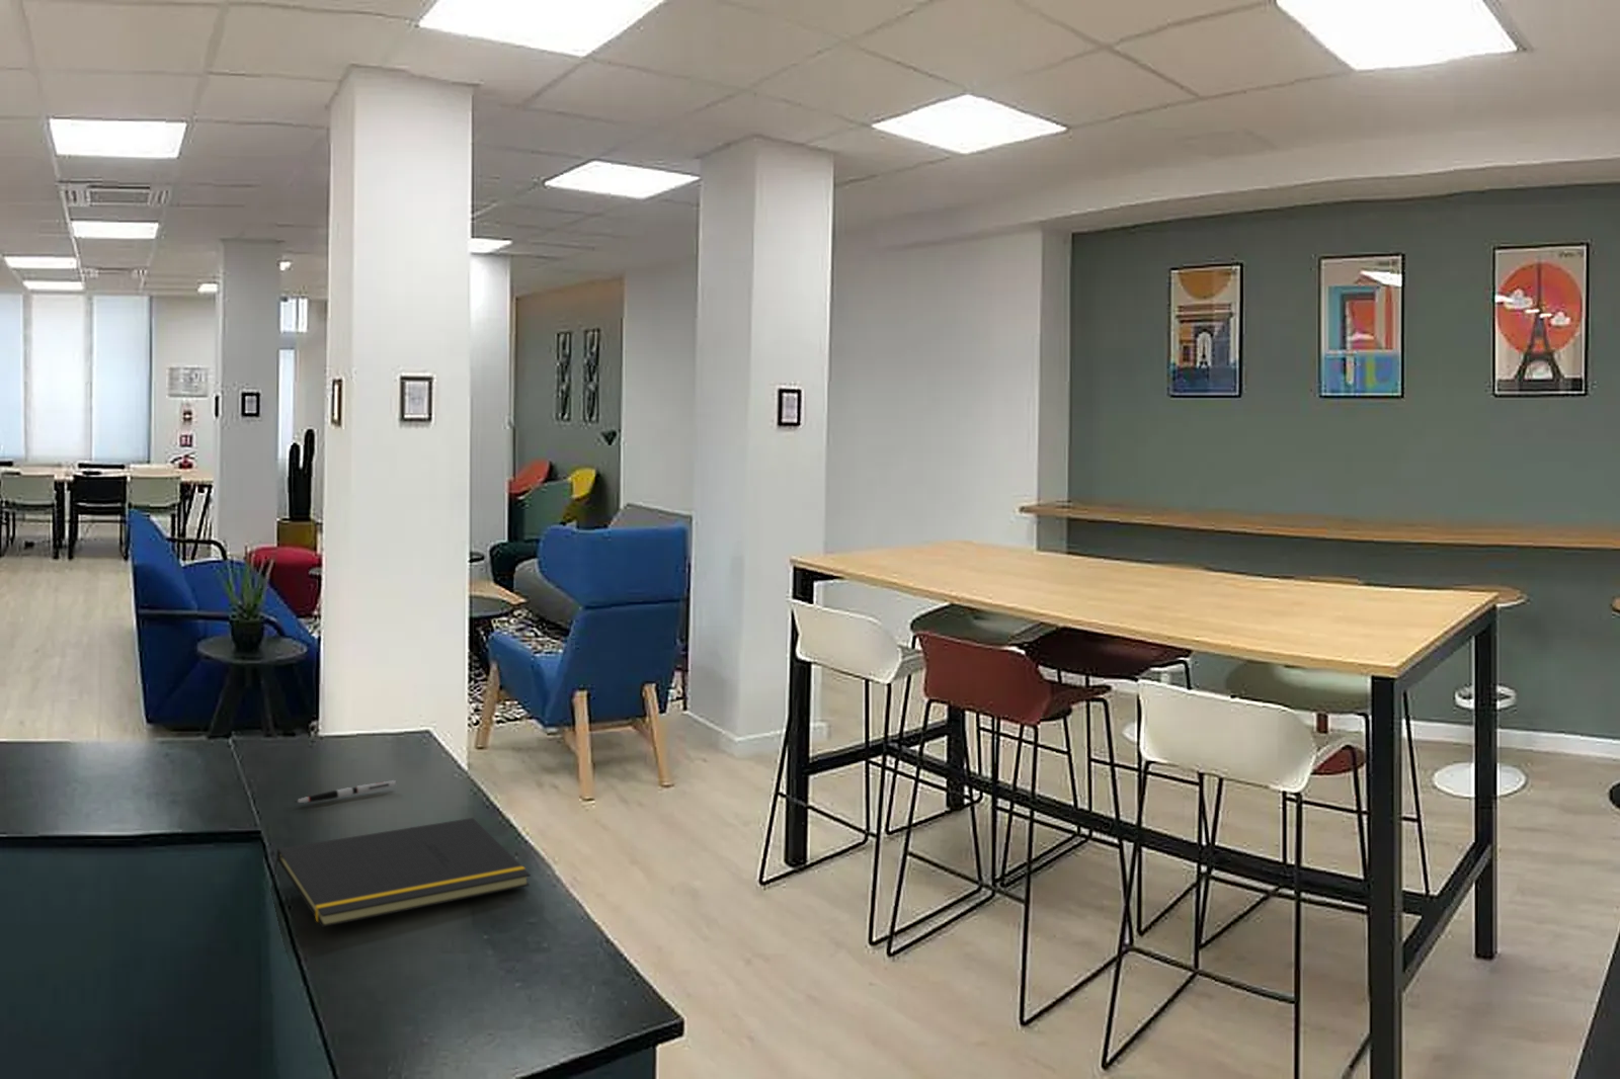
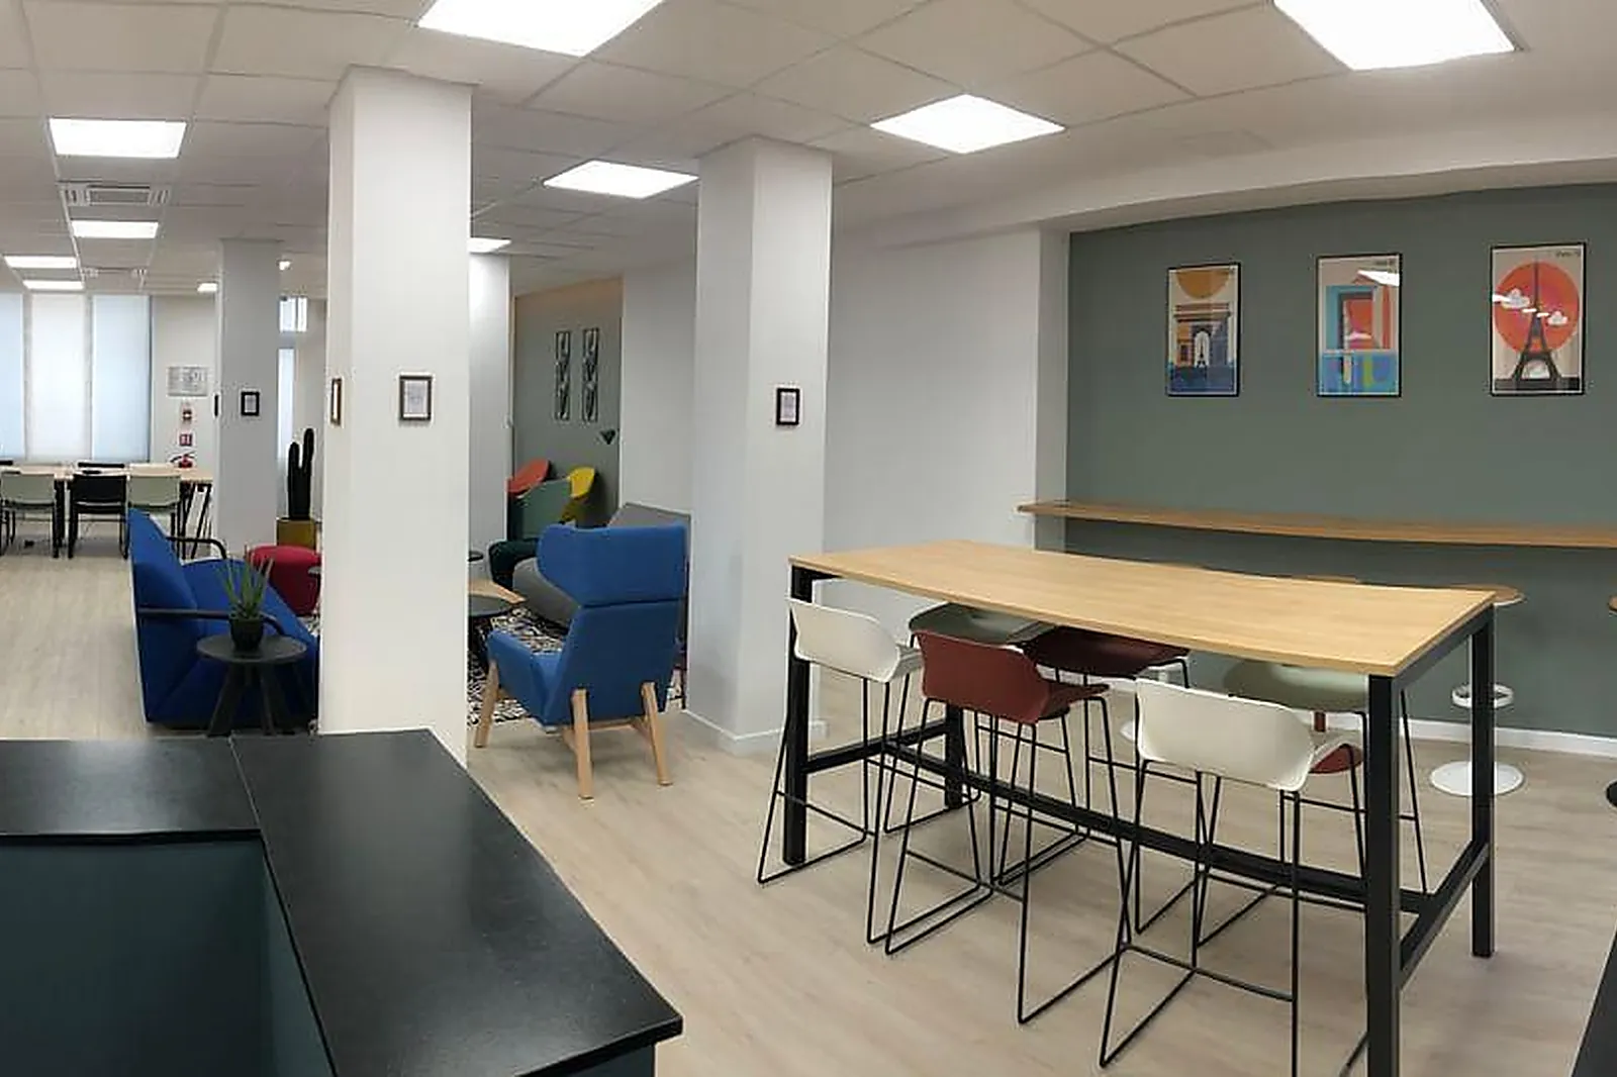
- pen (346, 791)
- notepad (403, 866)
